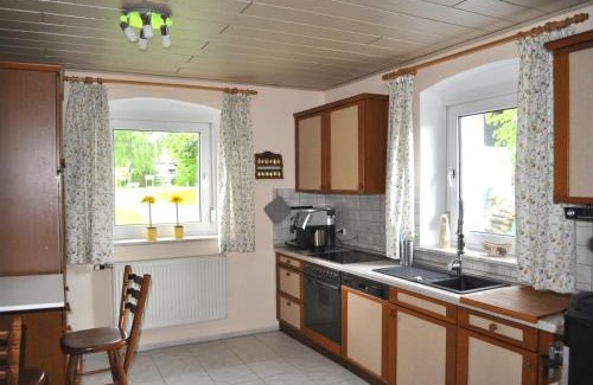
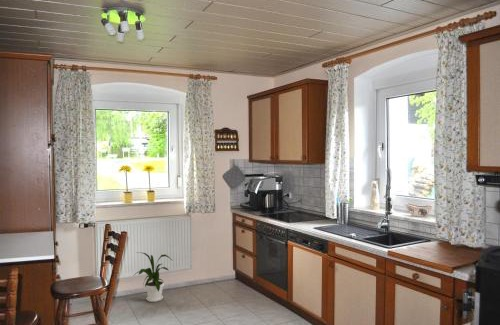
+ house plant (153, 275)
